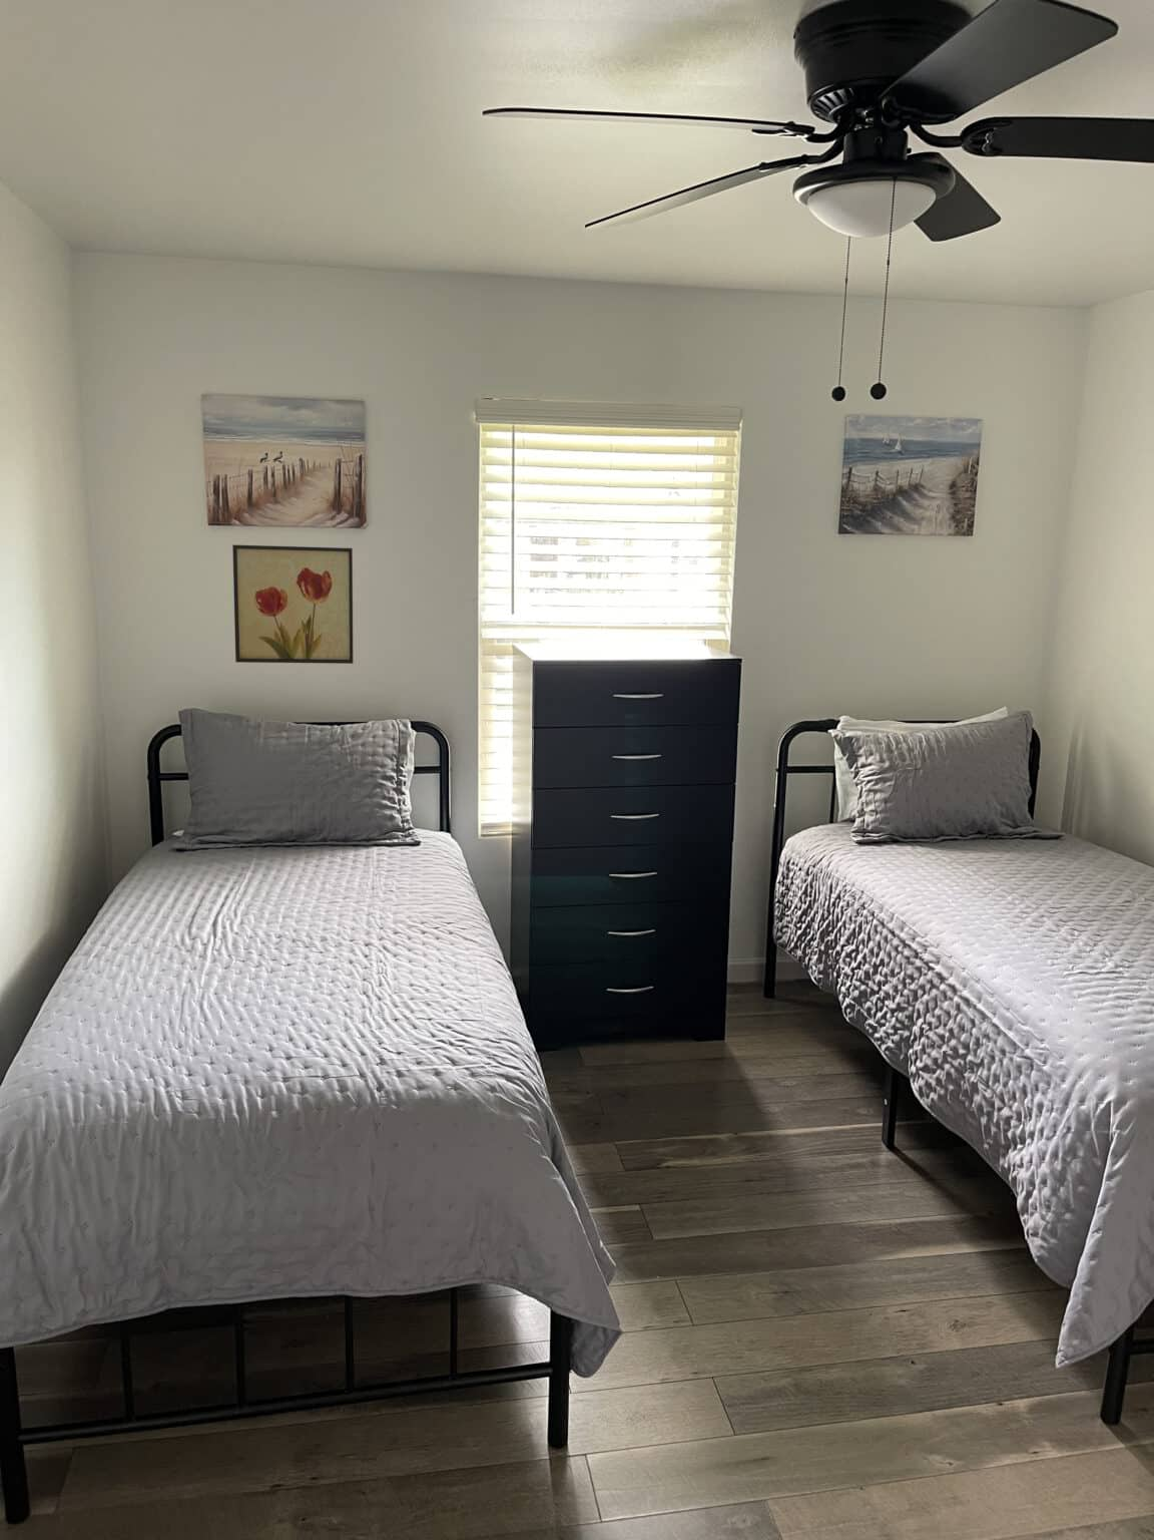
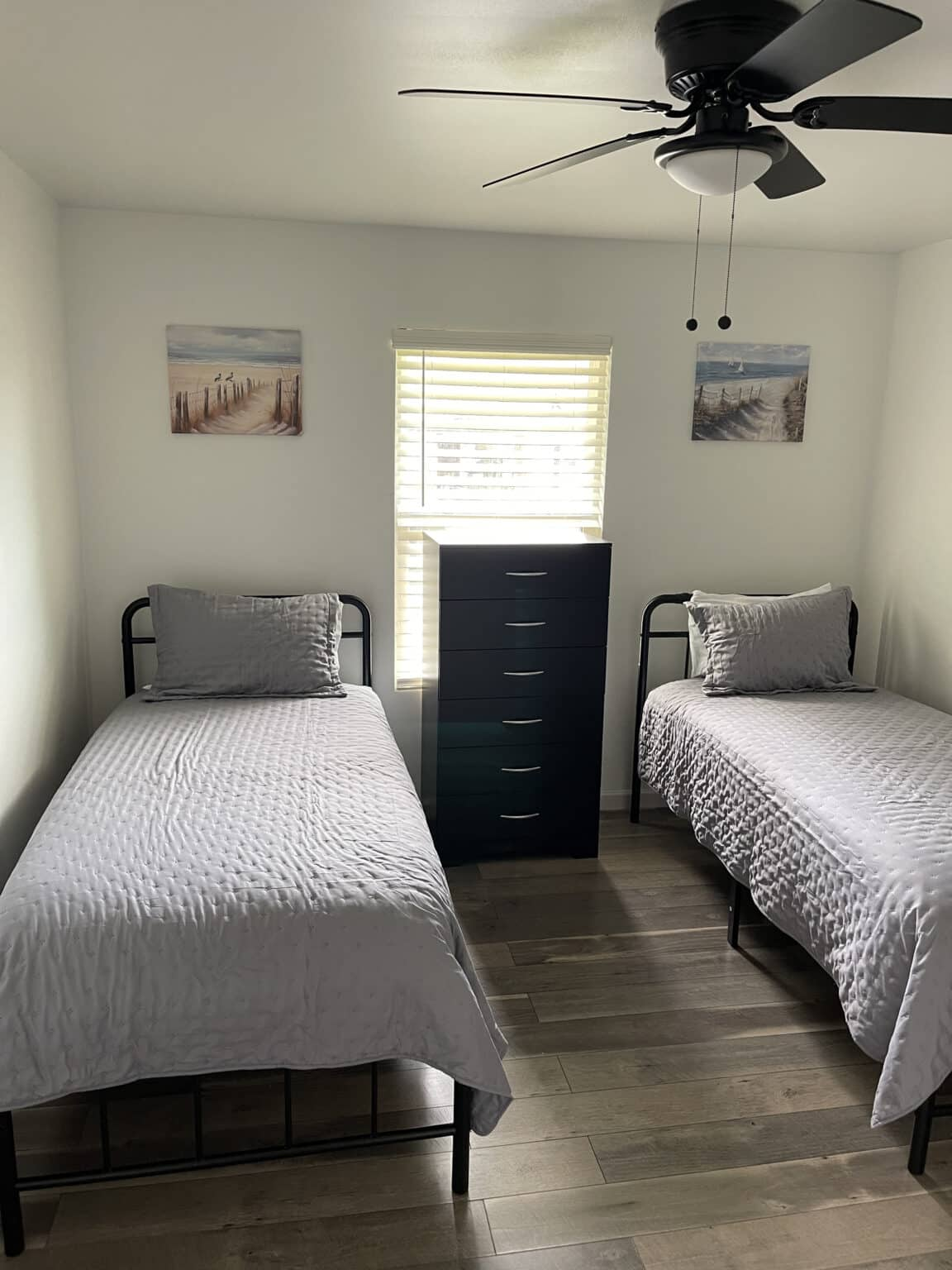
- wall art (293, 605)
